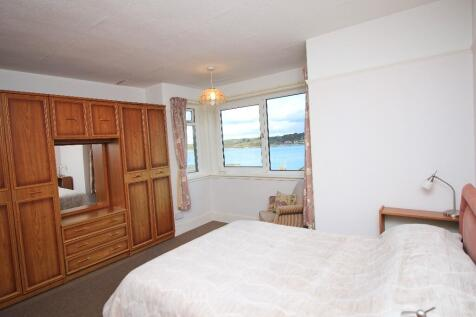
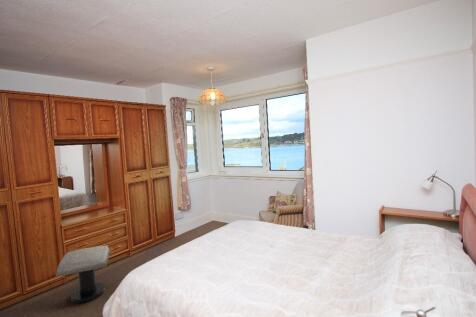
+ stool (86, 273)
